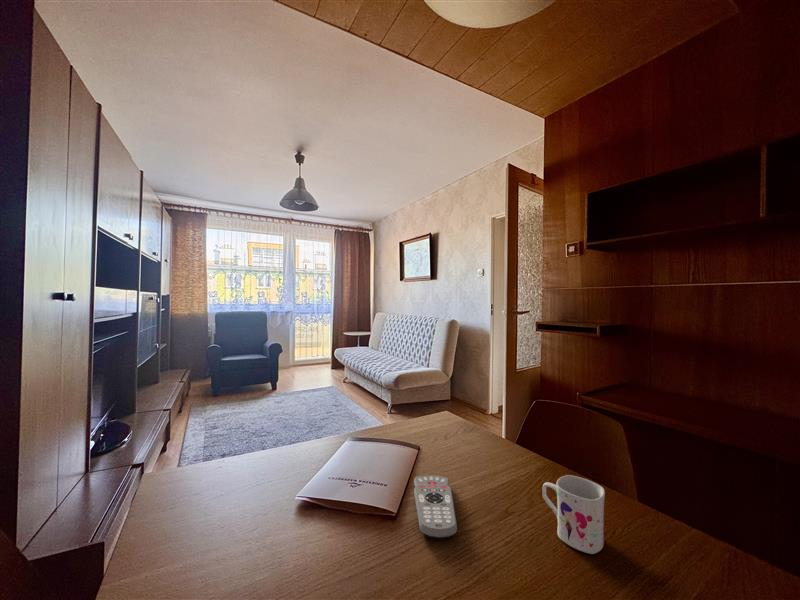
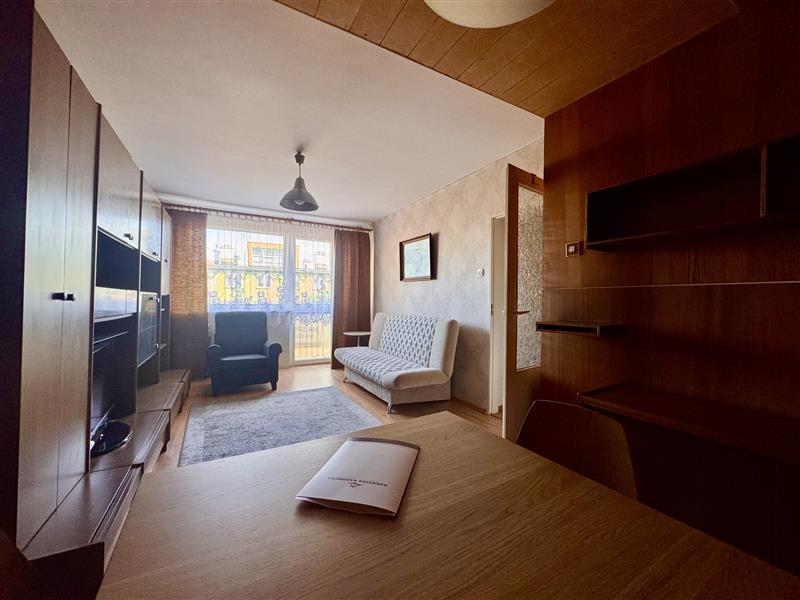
- mug (571, 508)
- remote control (434, 503)
